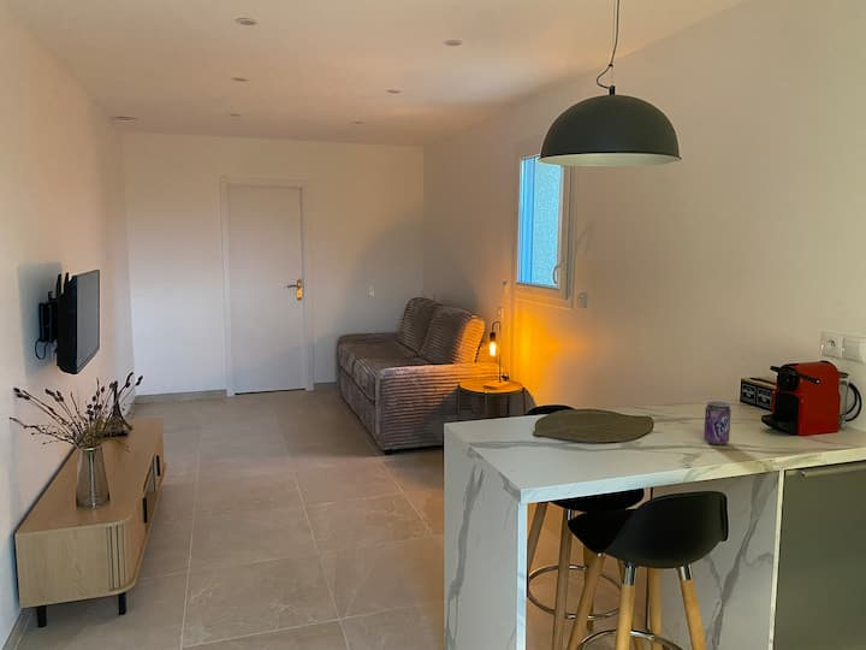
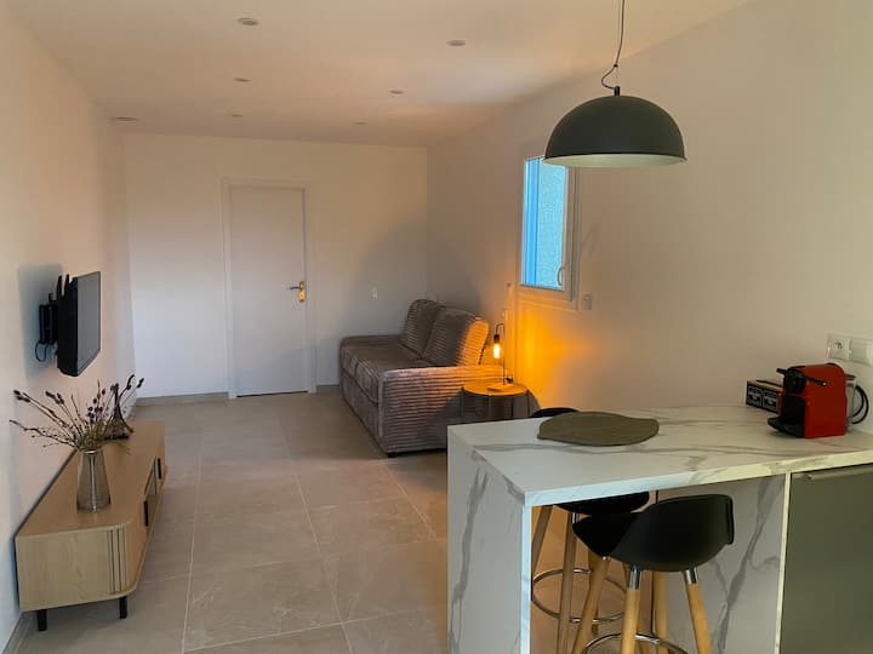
- beverage can (717, 422)
